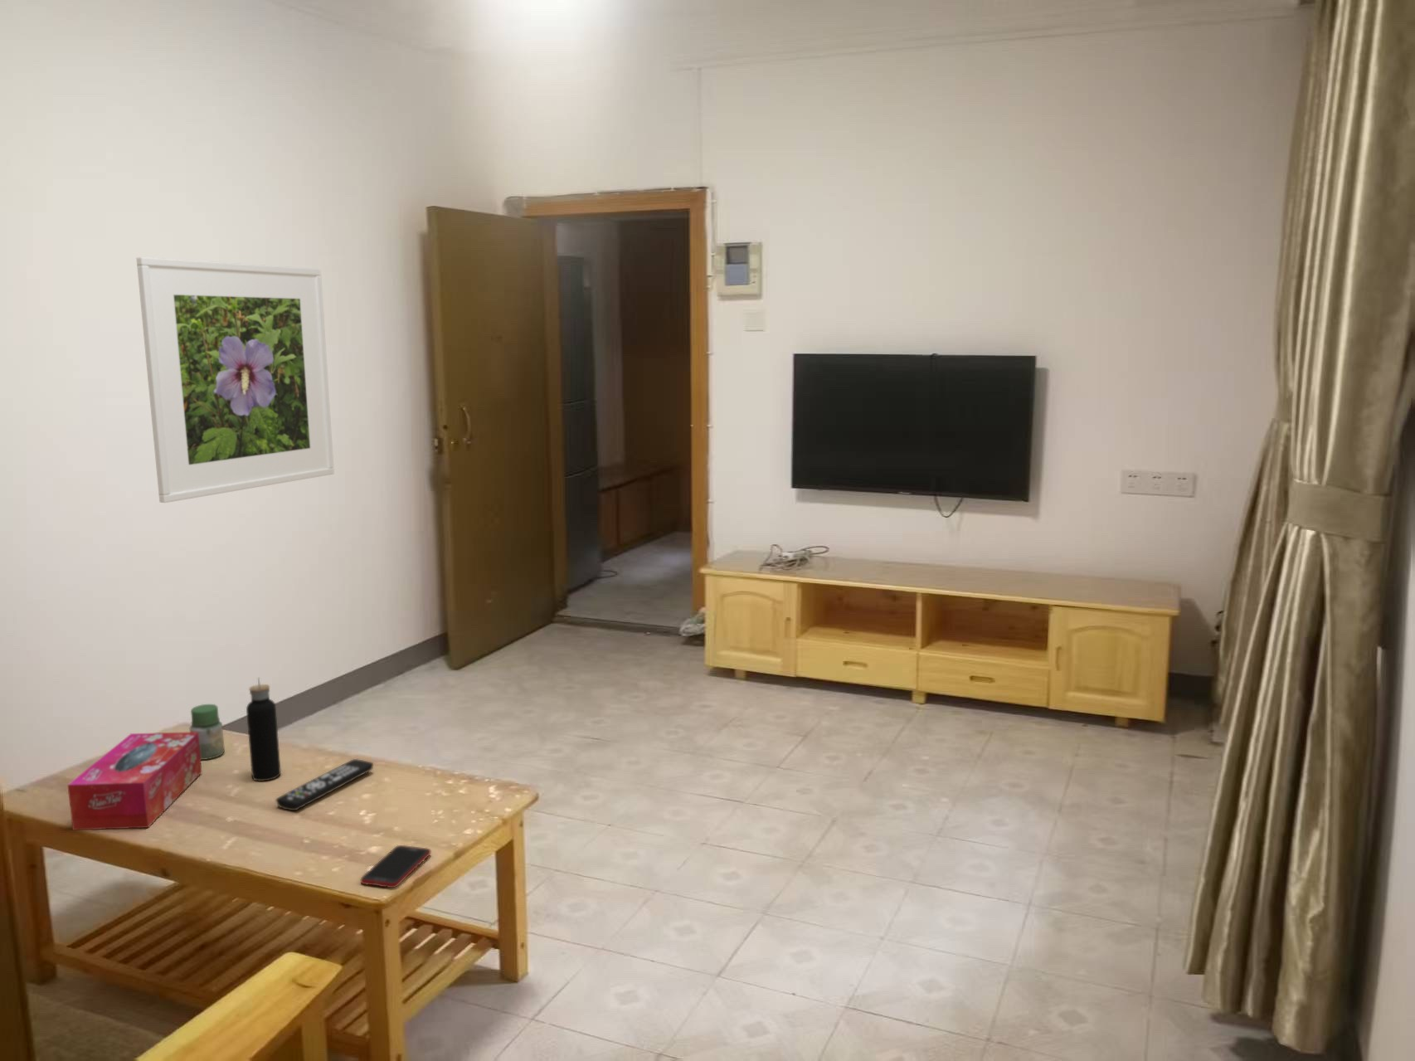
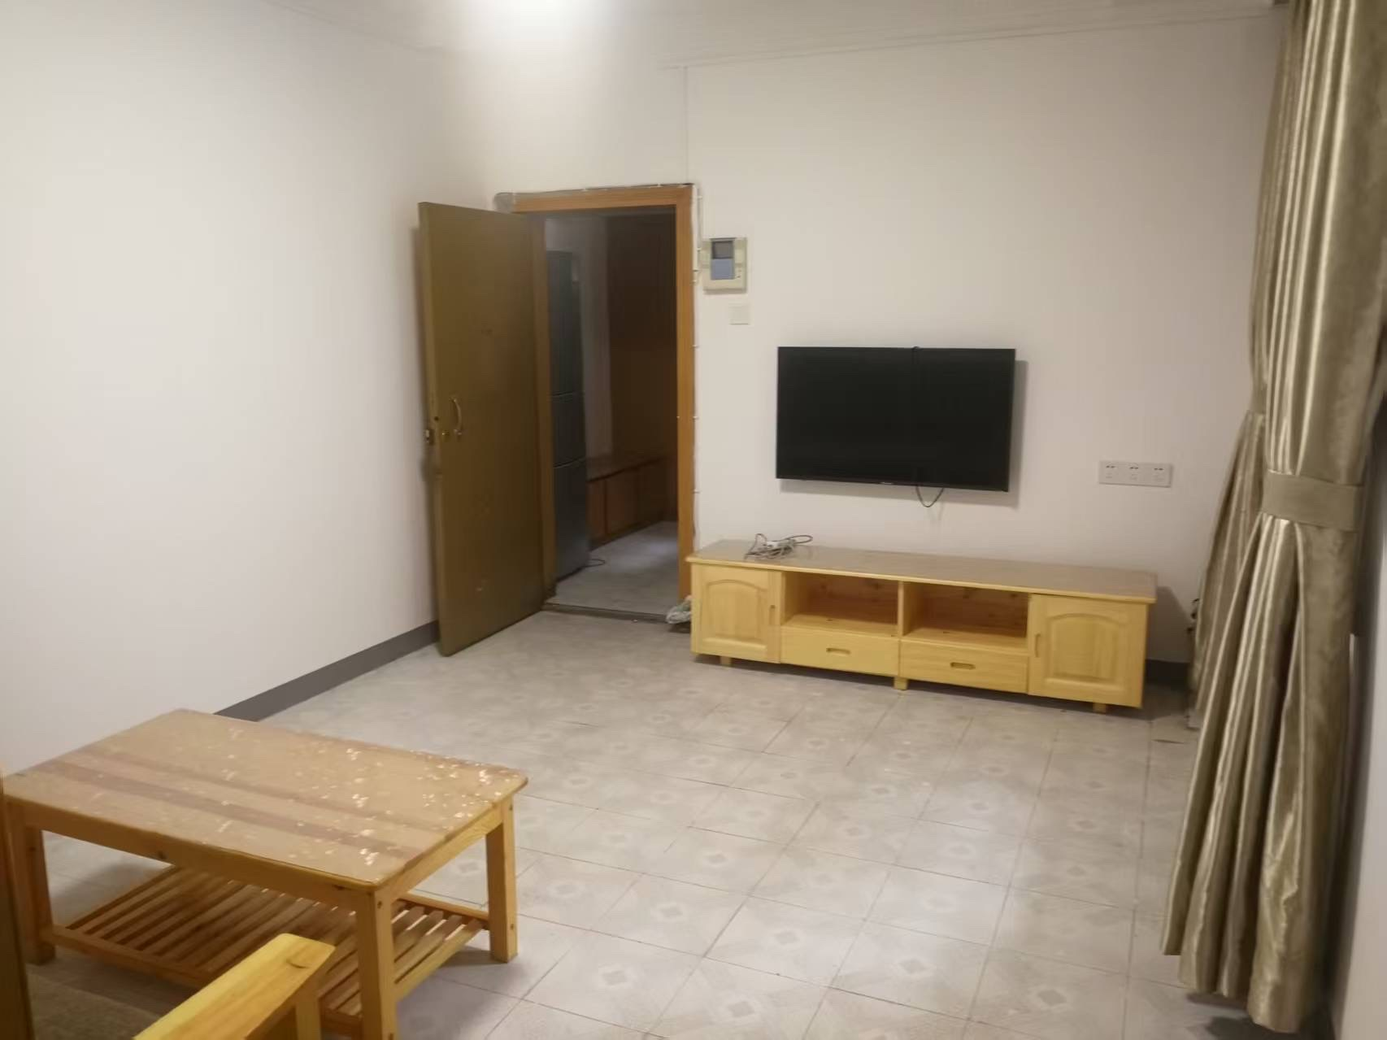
- water bottle (262, 727)
- remote control (326, 783)
- jar (206, 731)
- cell phone (397, 866)
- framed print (245, 377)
- tissue box (138, 778)
